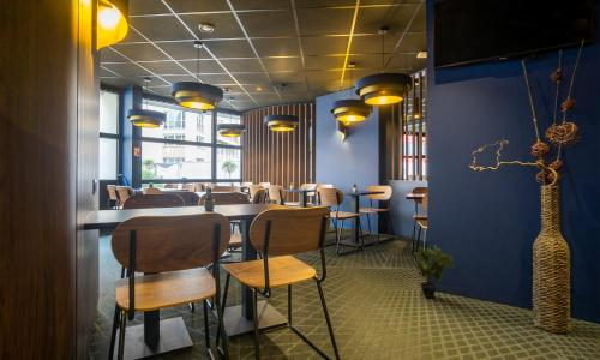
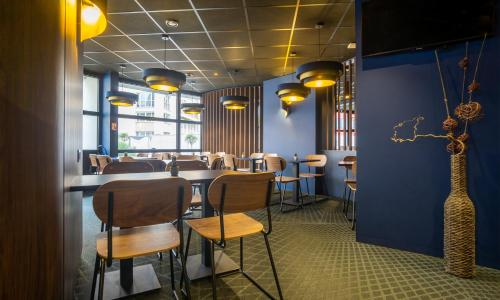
- potted plant (431, 270)
